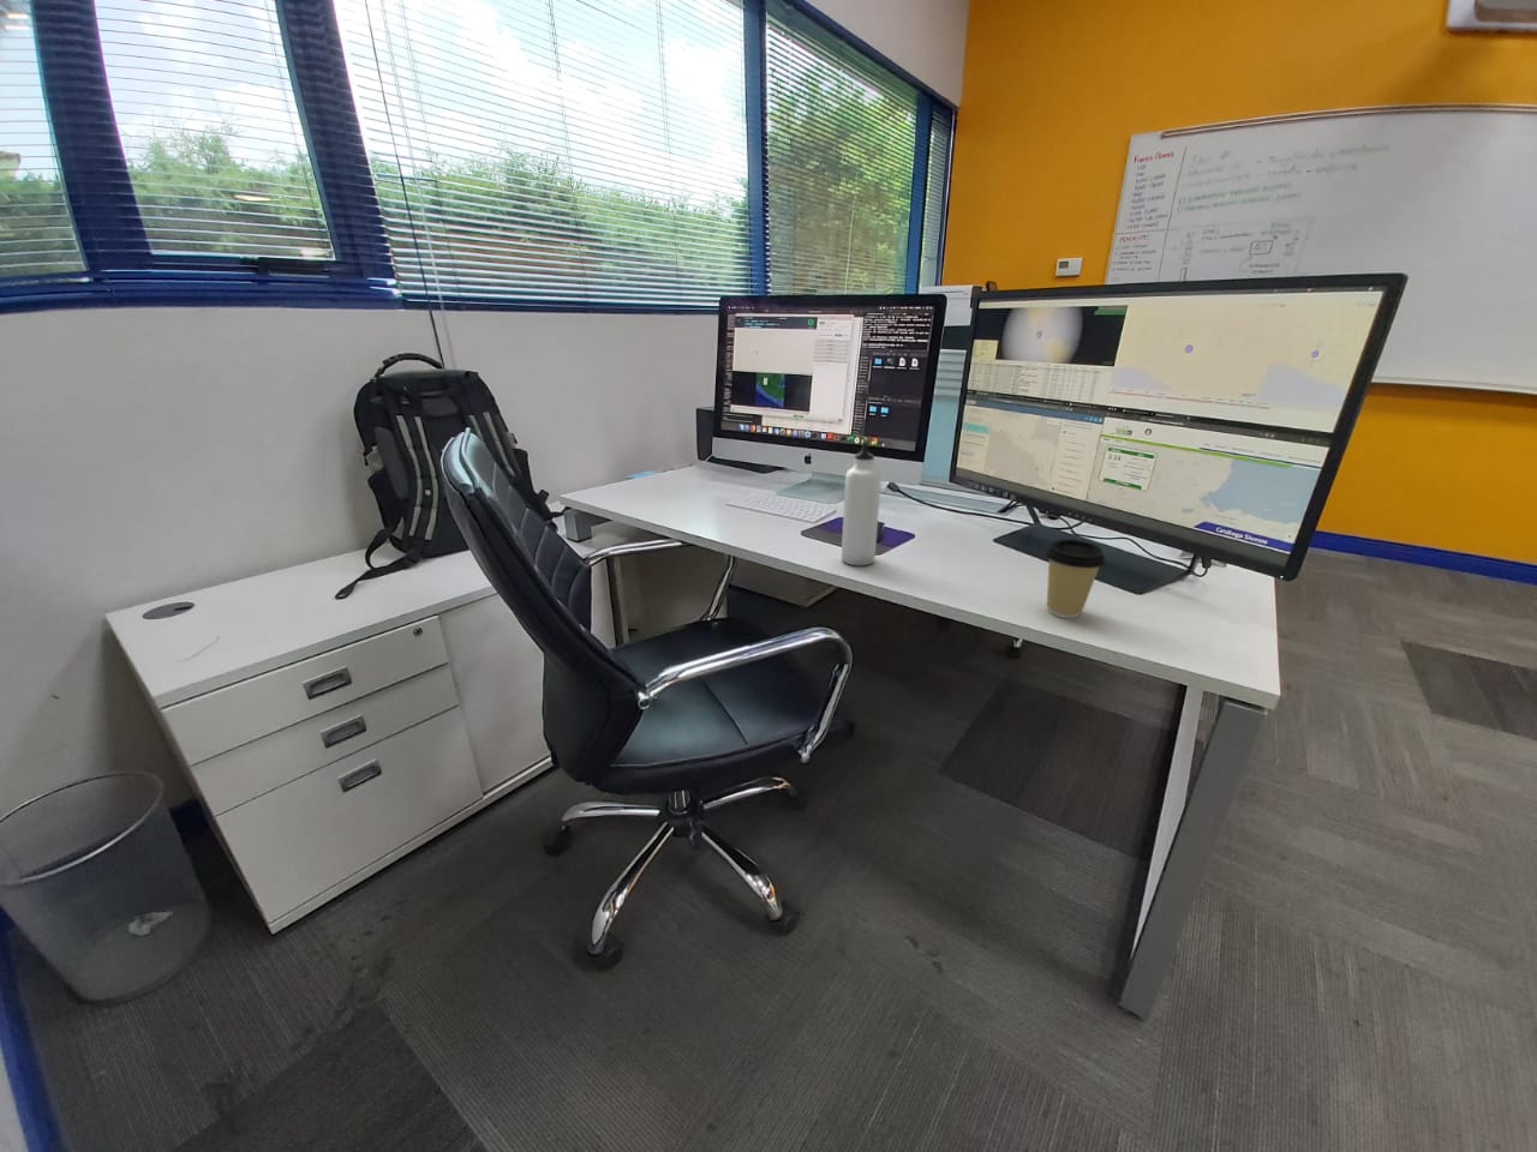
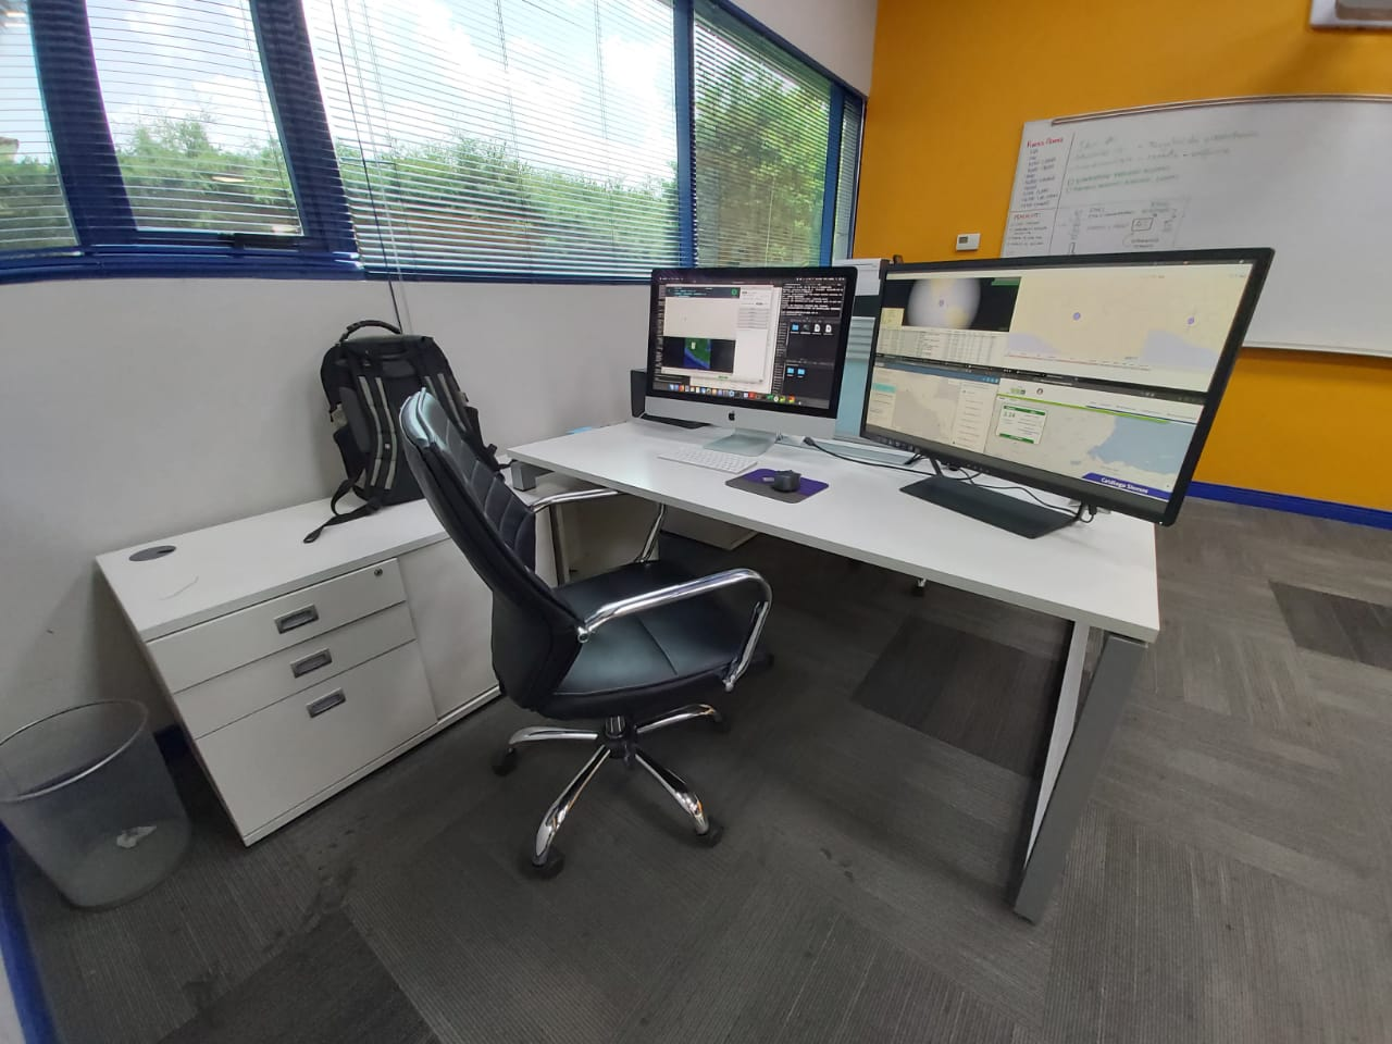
- water bottle (860, 502)
- coffee cup (1070, 580)
